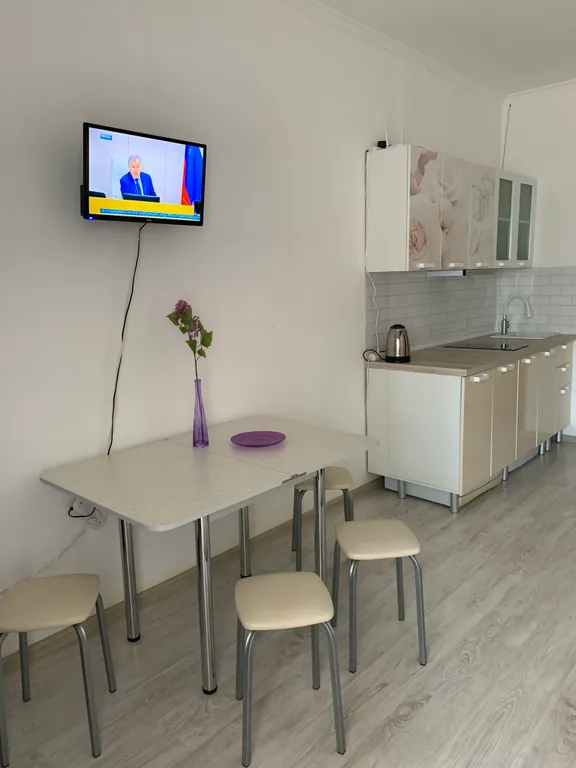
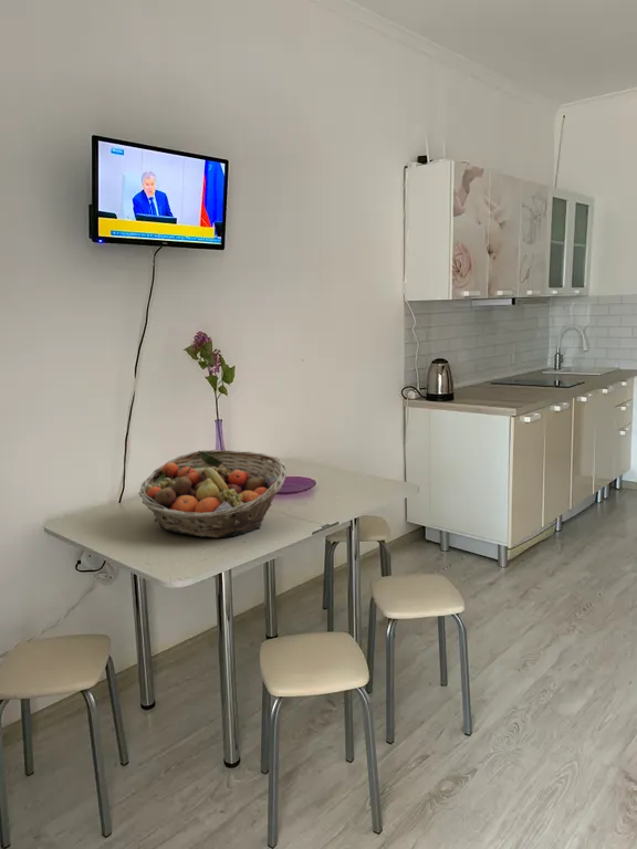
+ fruit basket (213, 491)
